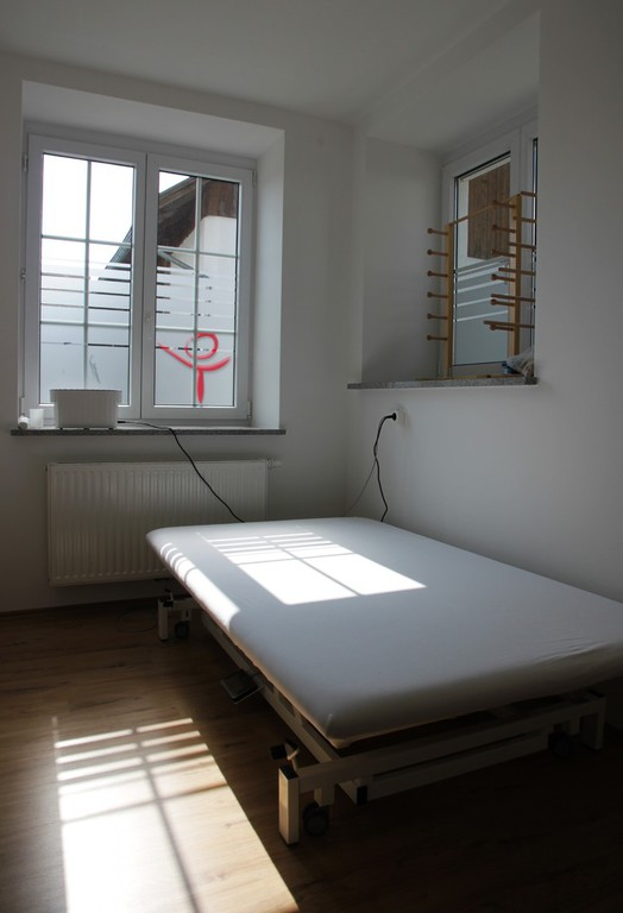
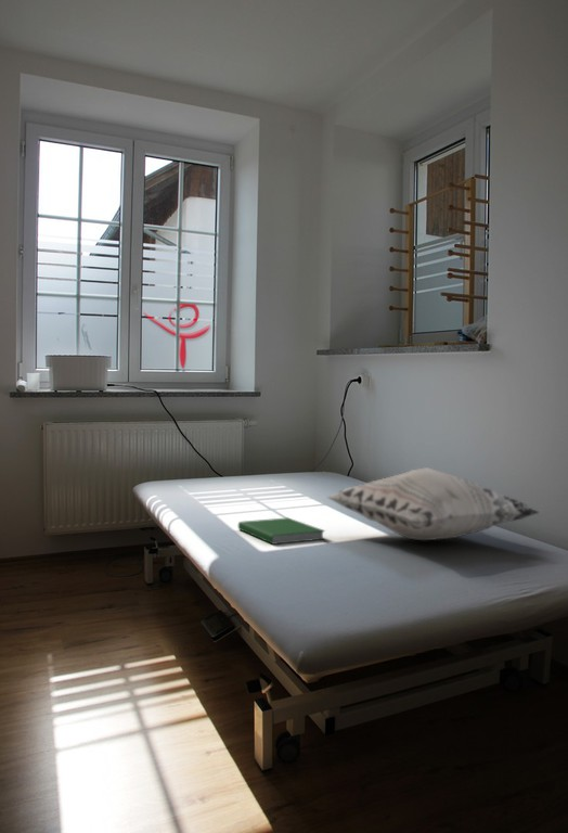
+ decorative pillow (428, 504)
+ hardcover book (280, 529)
